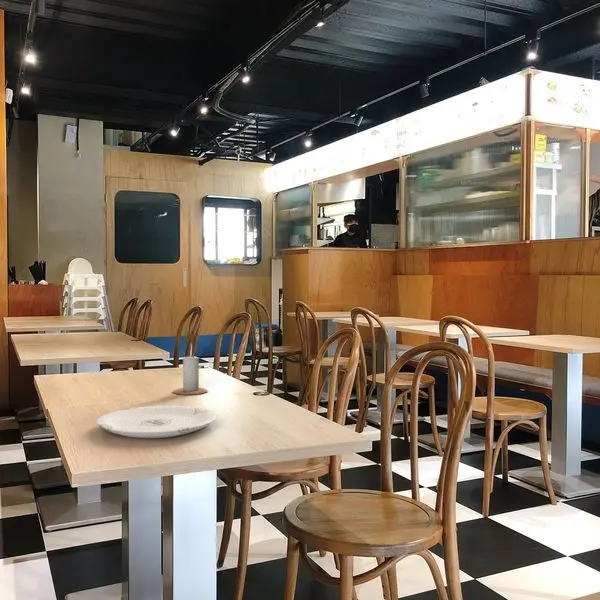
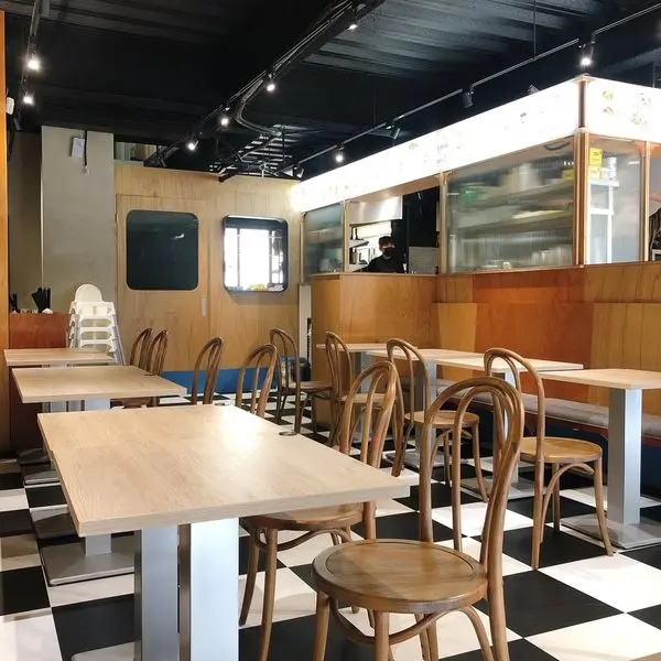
- plate (157, 422)
- candle (190, 367)
